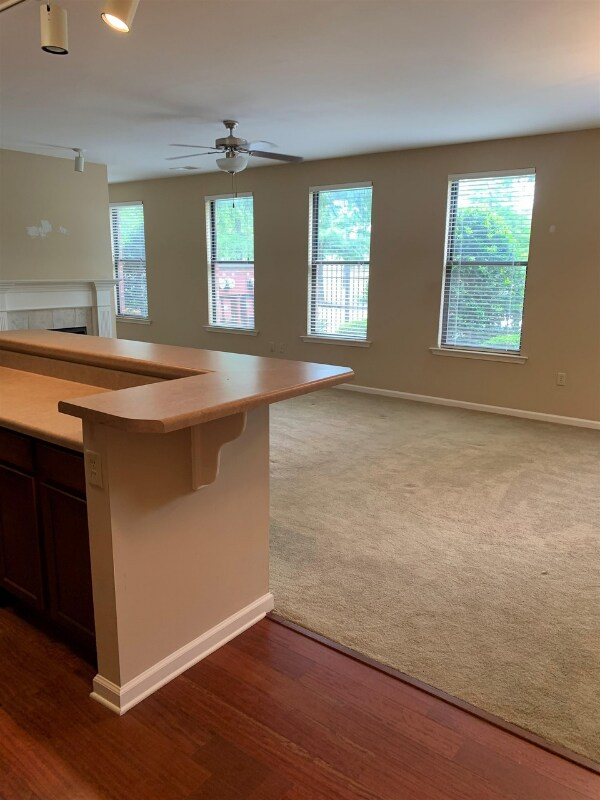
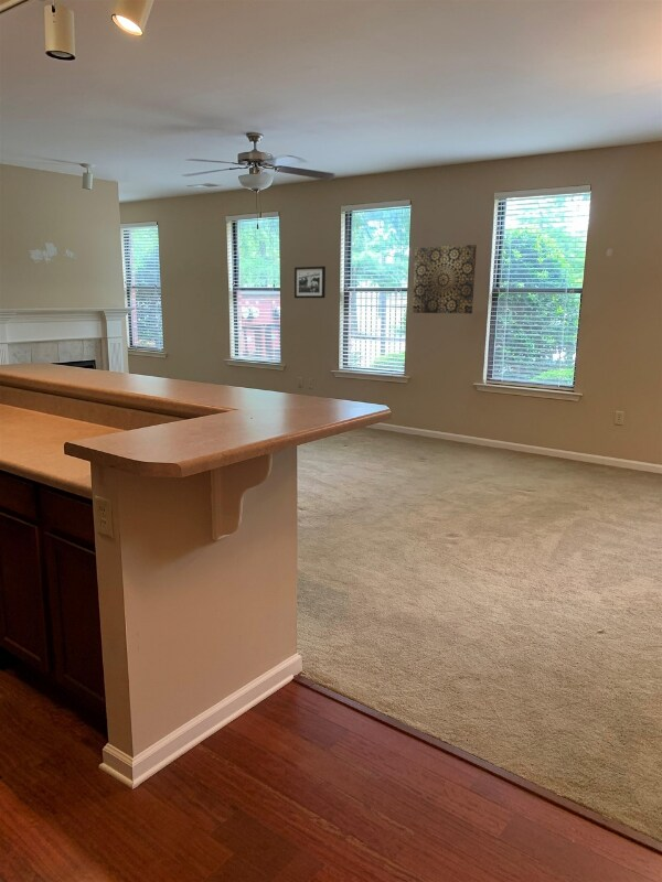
+ picture frame (309, 282)
+ wall art (442, 280)
